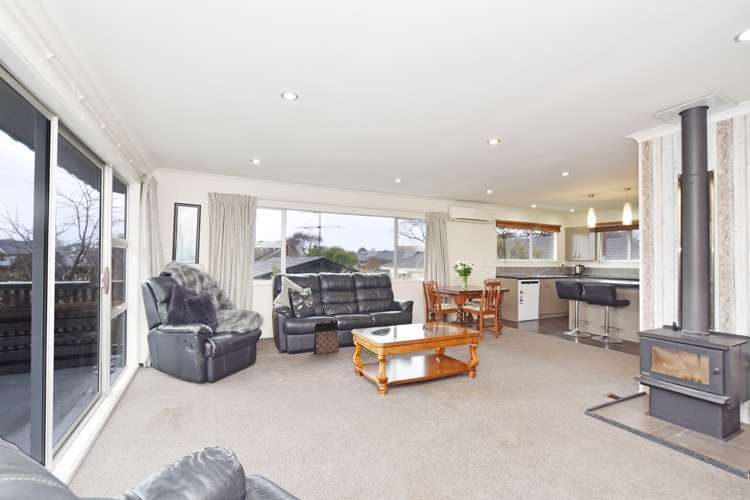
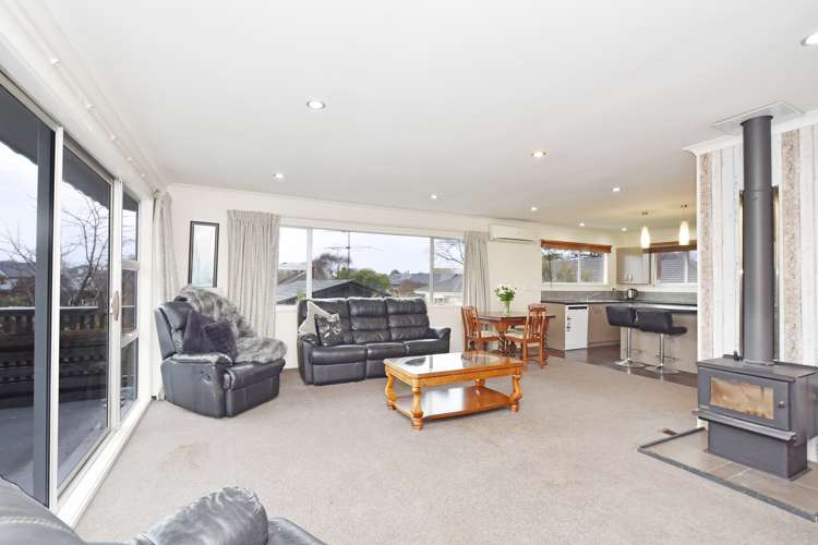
- bag (326, 336)
